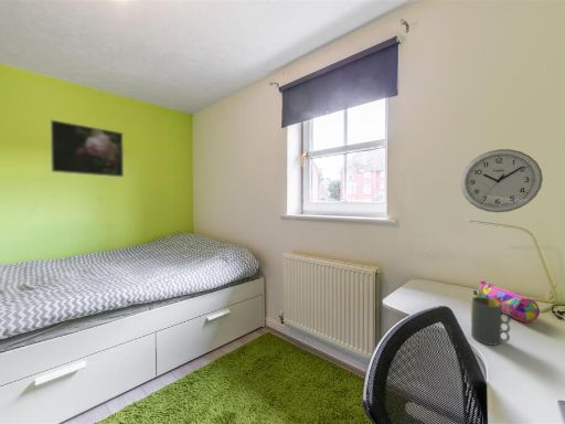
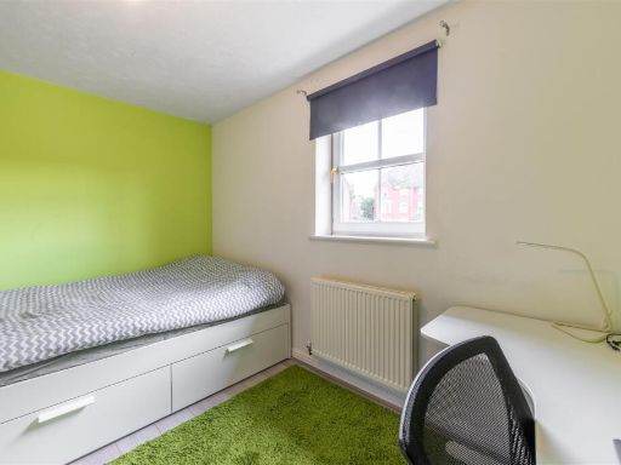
- pencil case (503, 299)
- mug (489, 319)
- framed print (89, 150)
- wall clock (498, 180)
